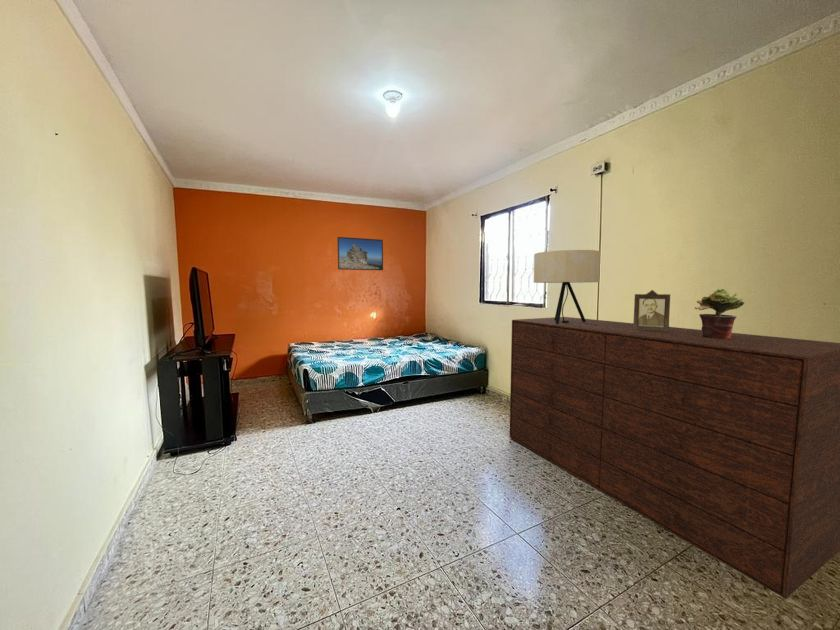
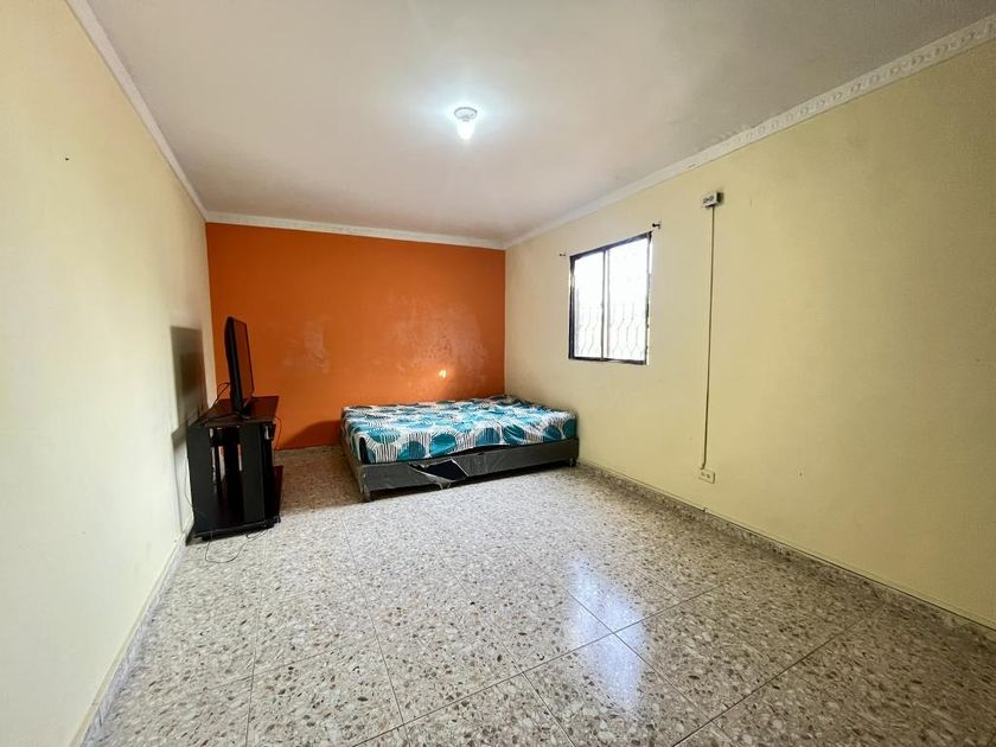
- table lamp (564, 288)
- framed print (361, 254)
- photo frame (651, 309)
- dresser (631, 405)
- potted plant (718, 312)
